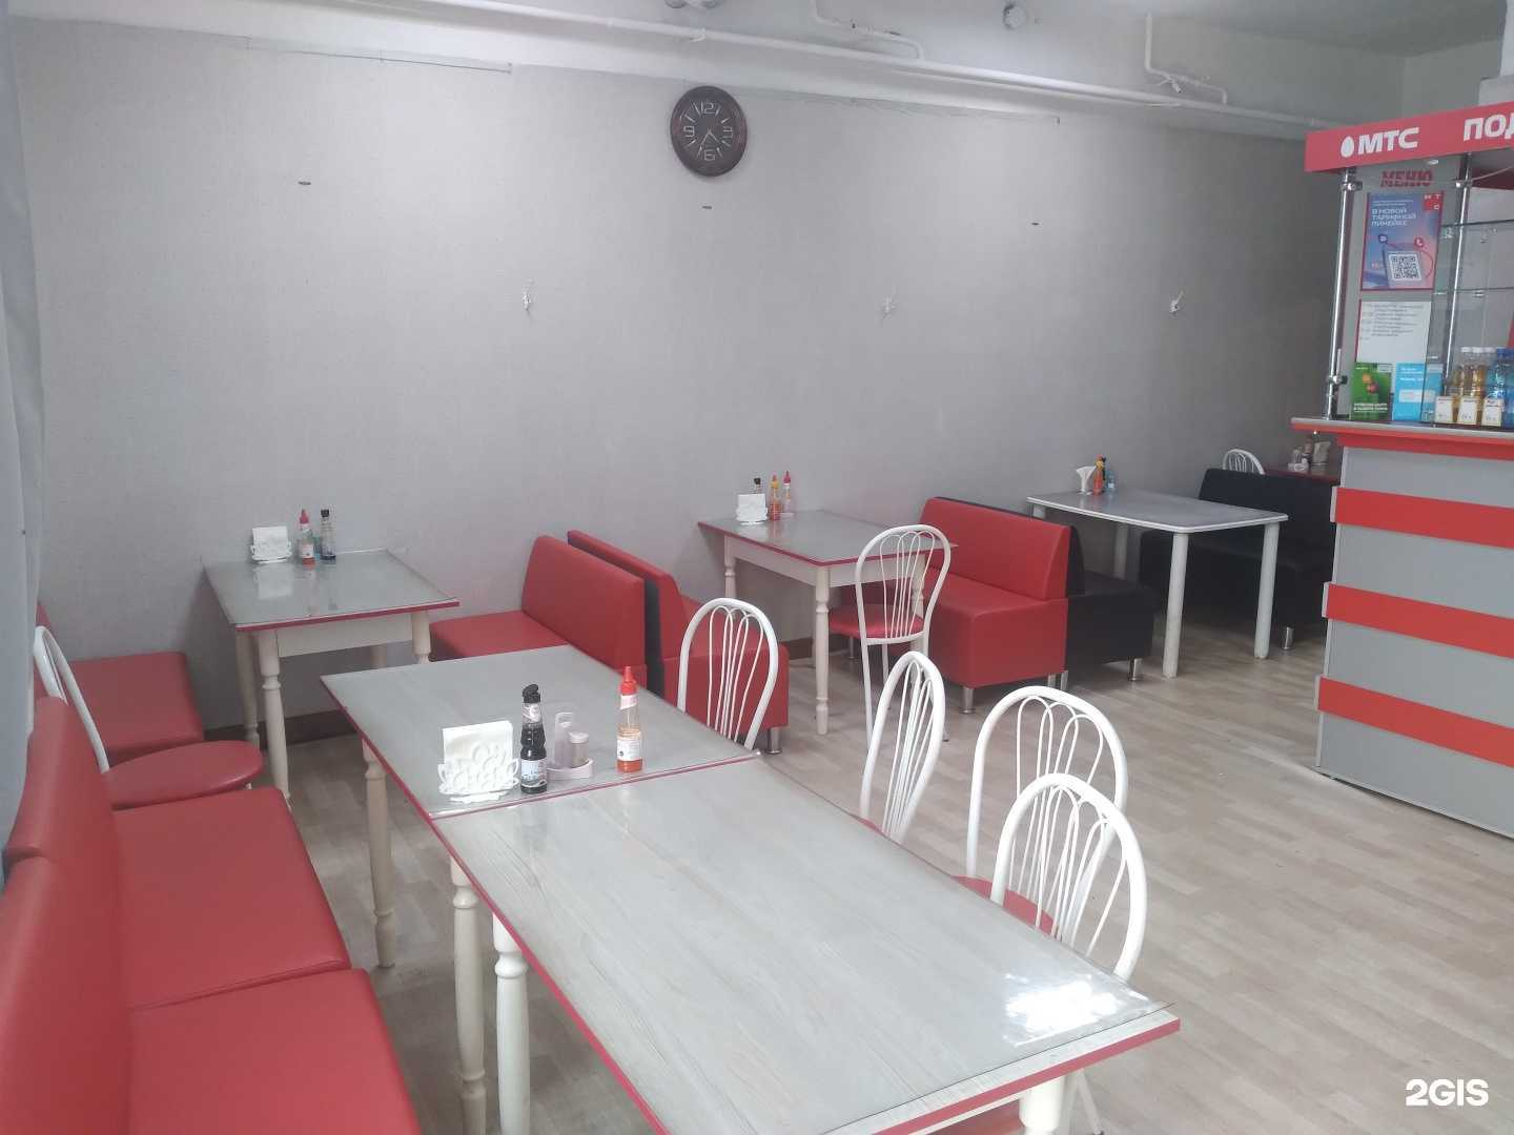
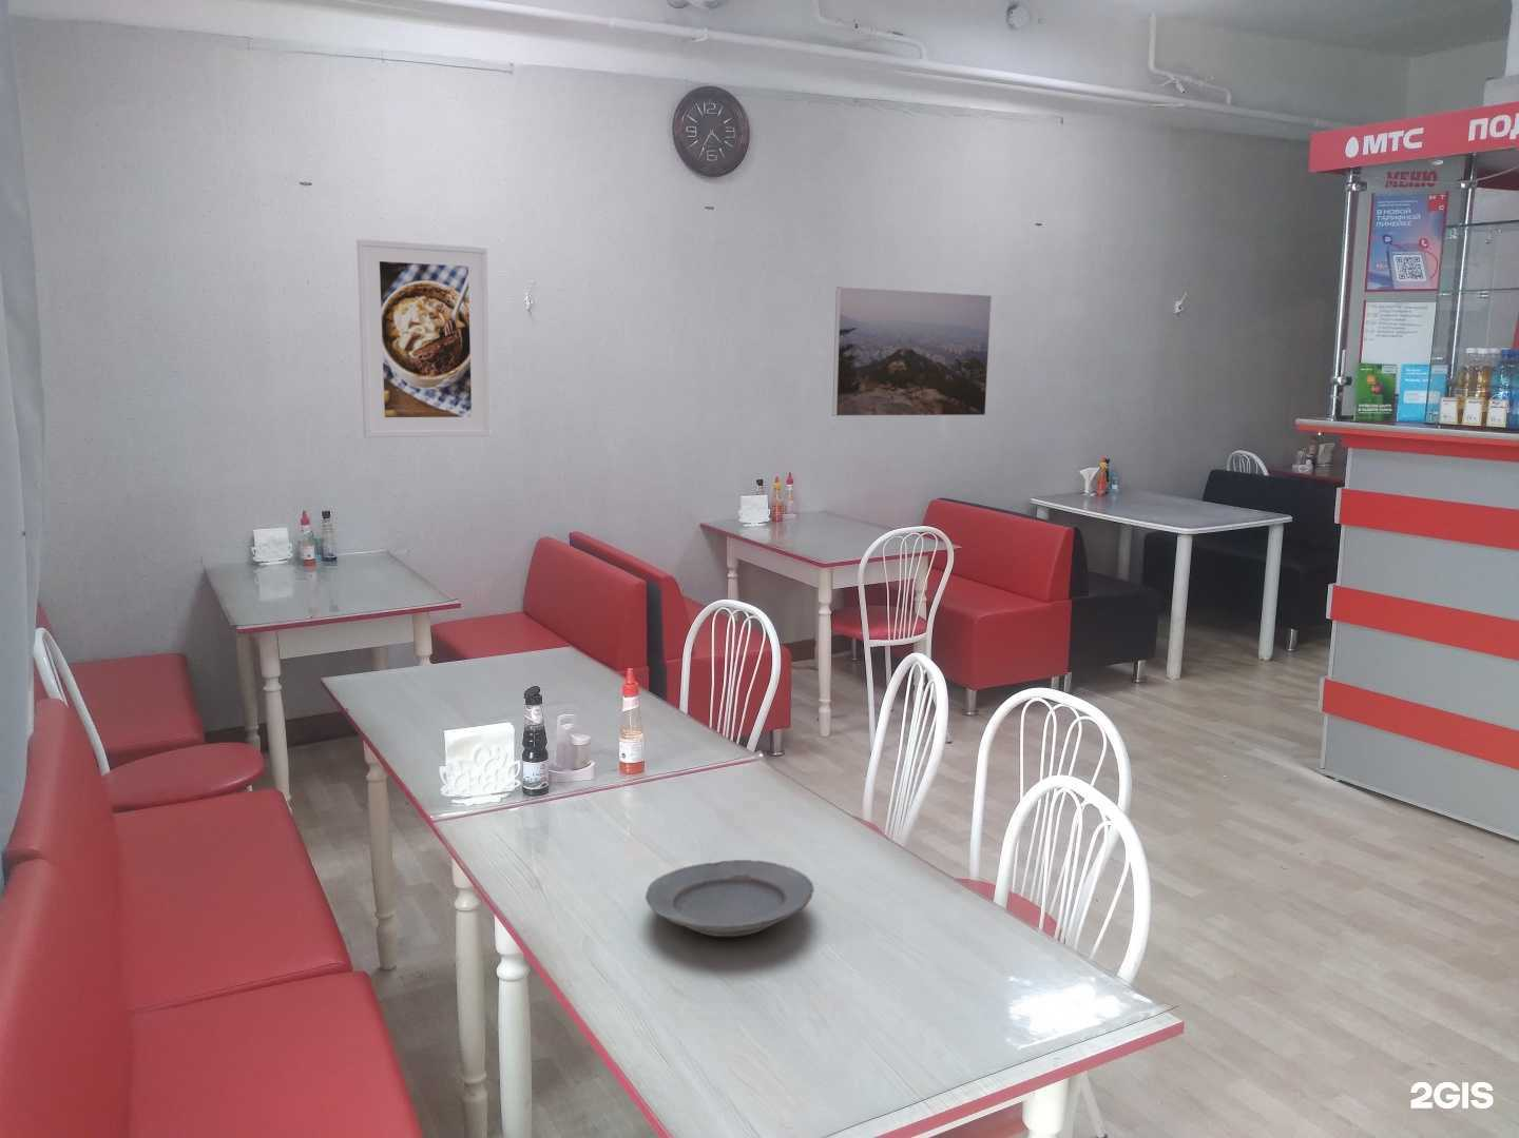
+ plate (728, 903)
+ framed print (914, 354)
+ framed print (426, 341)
